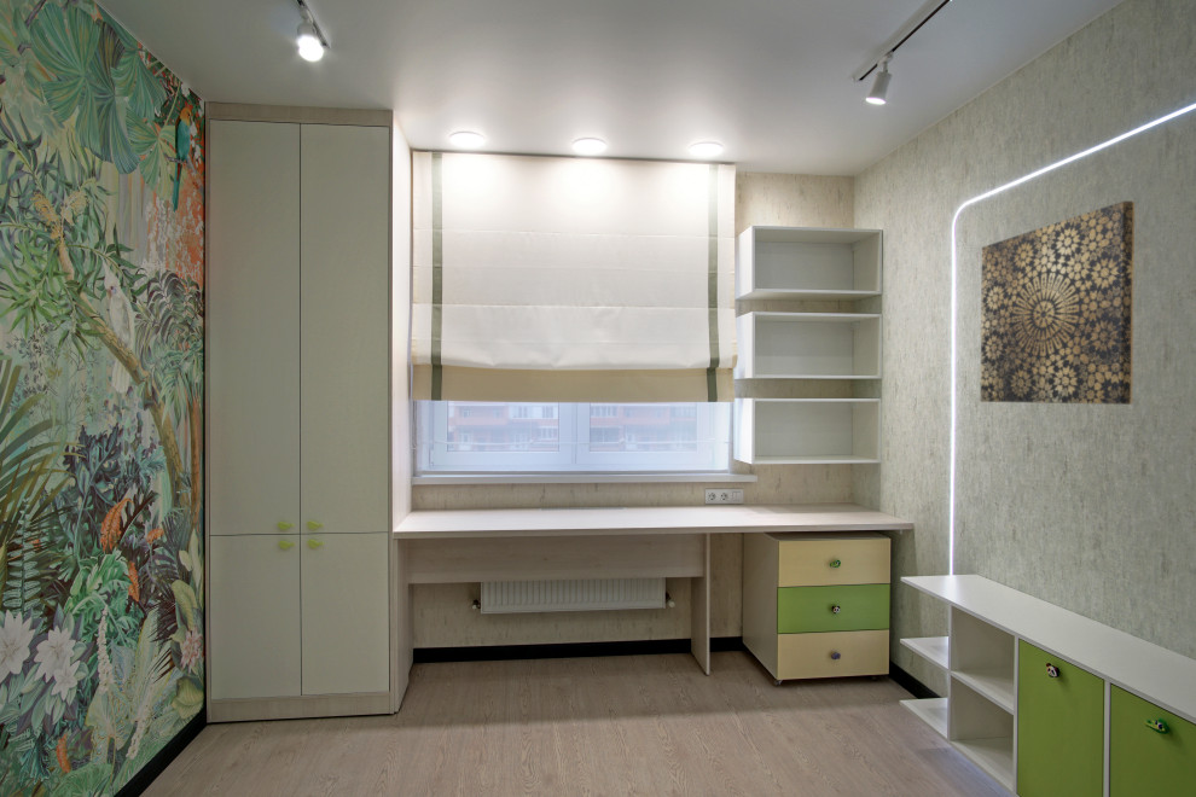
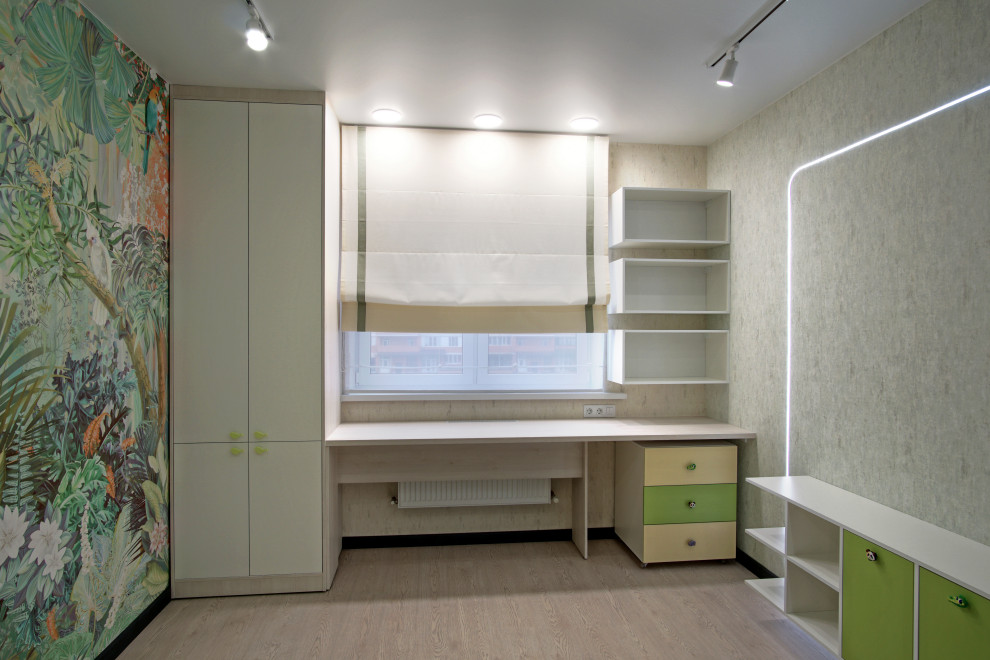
- wall art (1046, 314)
